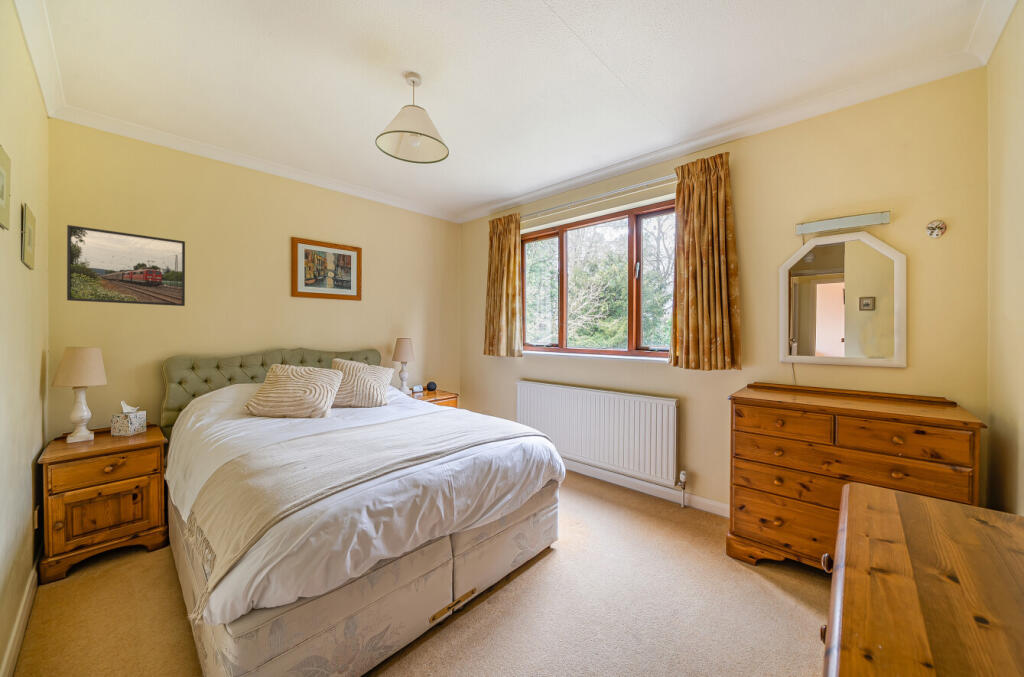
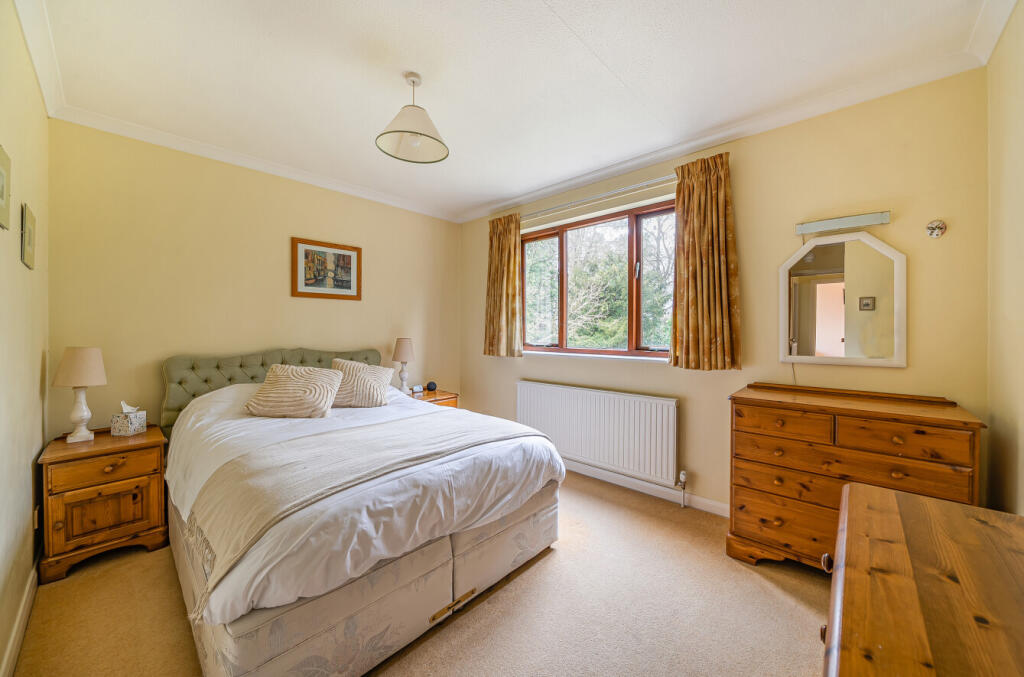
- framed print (130, 268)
